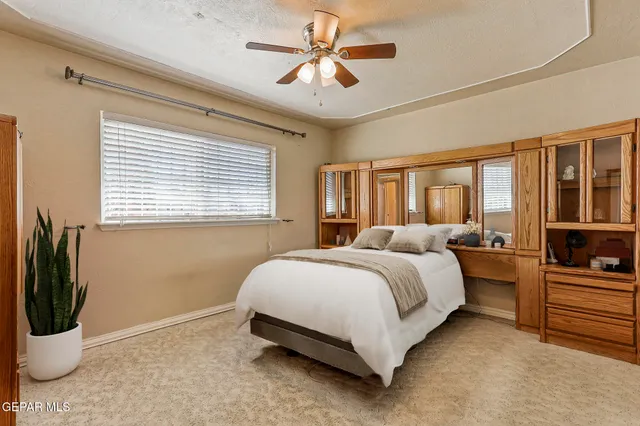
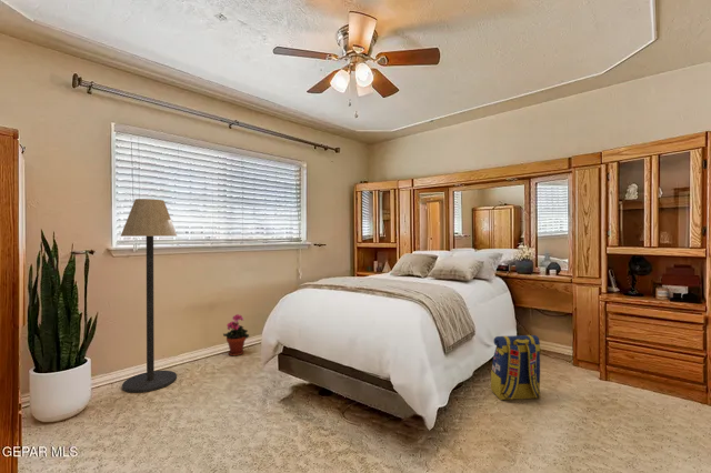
+ floor lamp (150, 291)
+ potted plant (236, 333)
+ backpack (515, 365)
